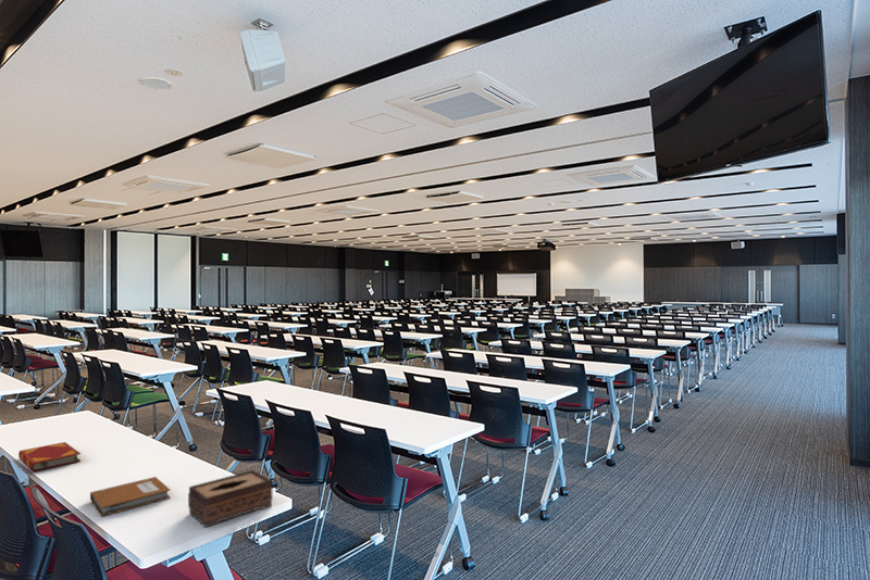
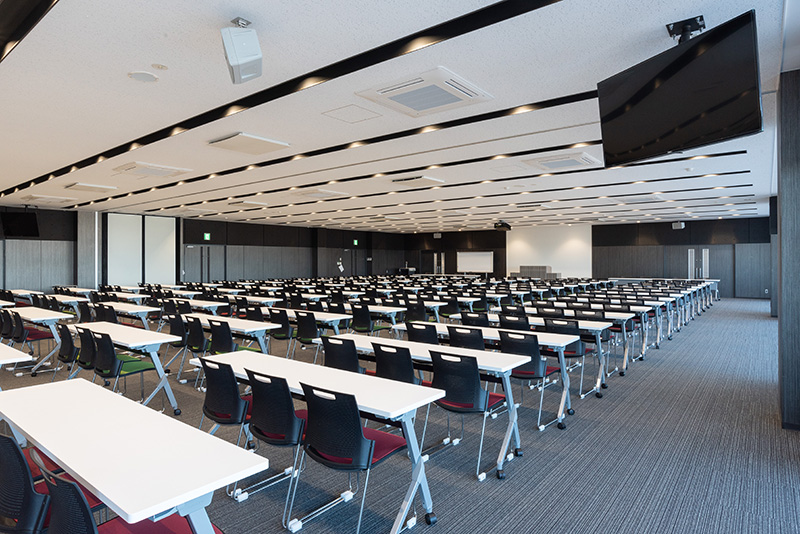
- tissue box (231, 496)
- notebook (132, 493)
- hardback book (49, 455)
